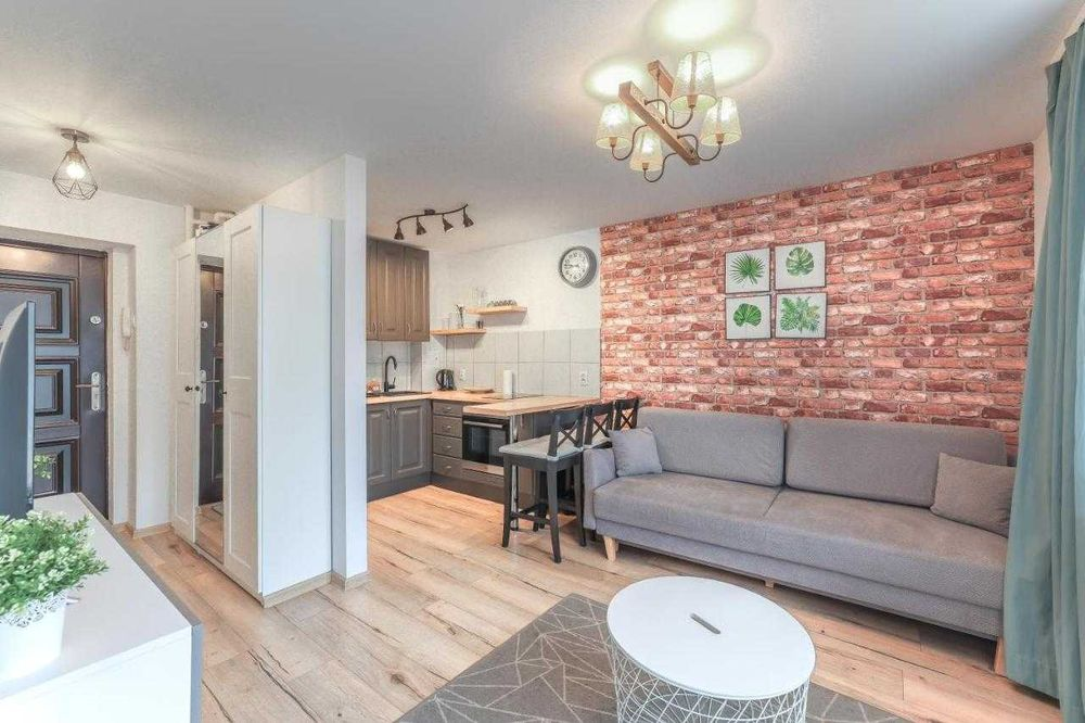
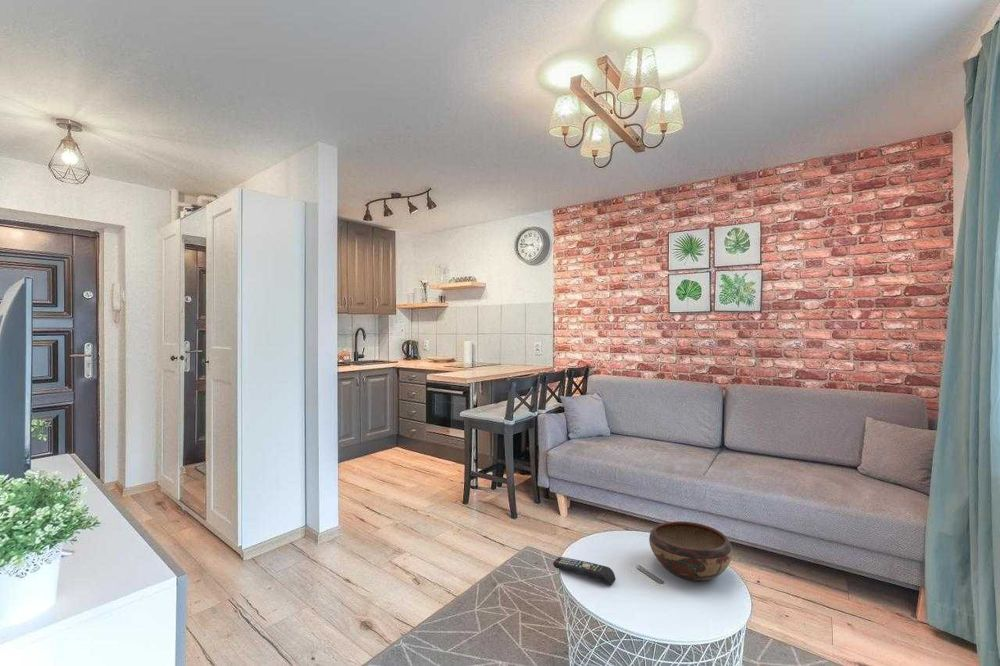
+ remote control (583, 568)
+ decorative bowl (689, 551)
